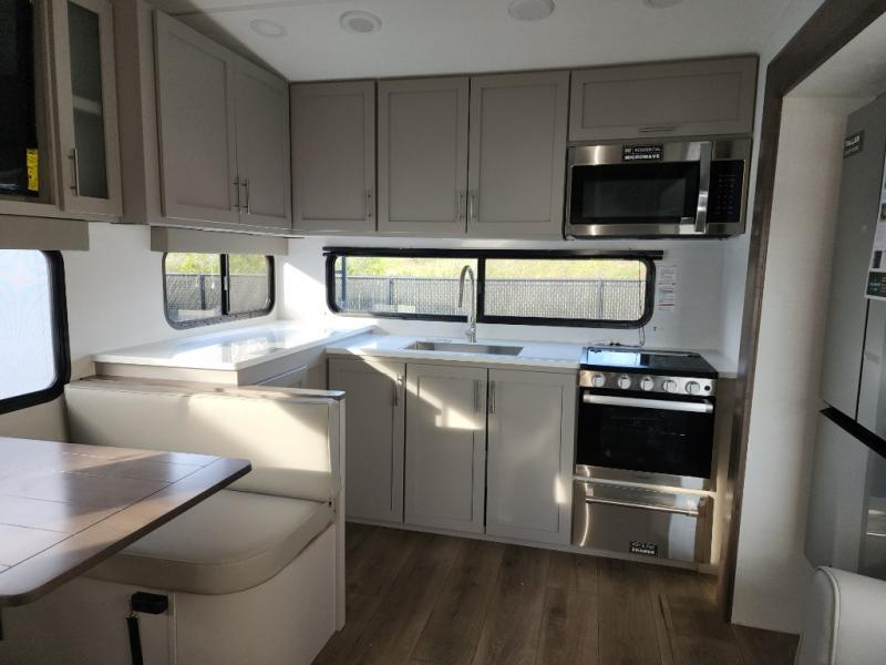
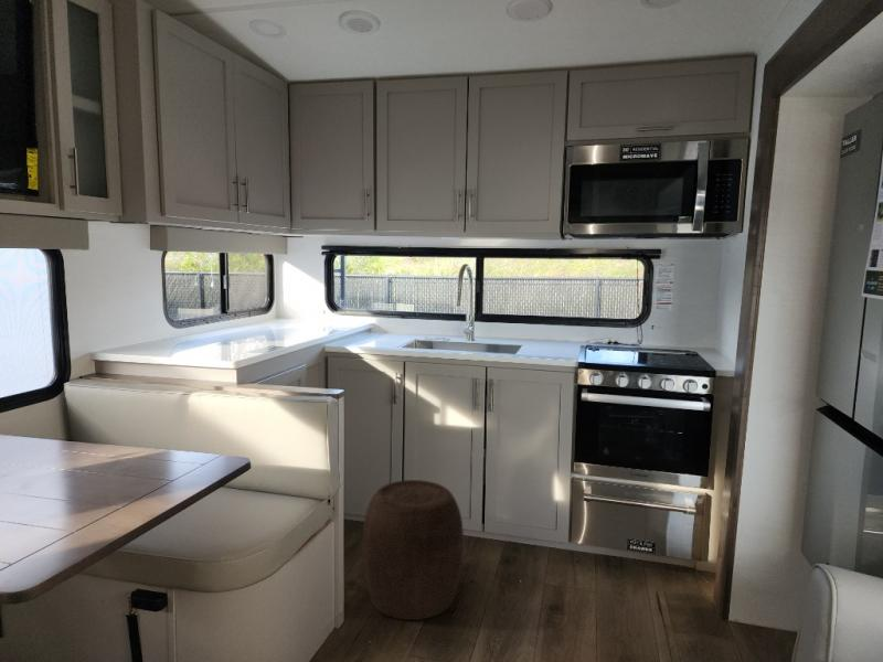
+ stool (413, 543)
